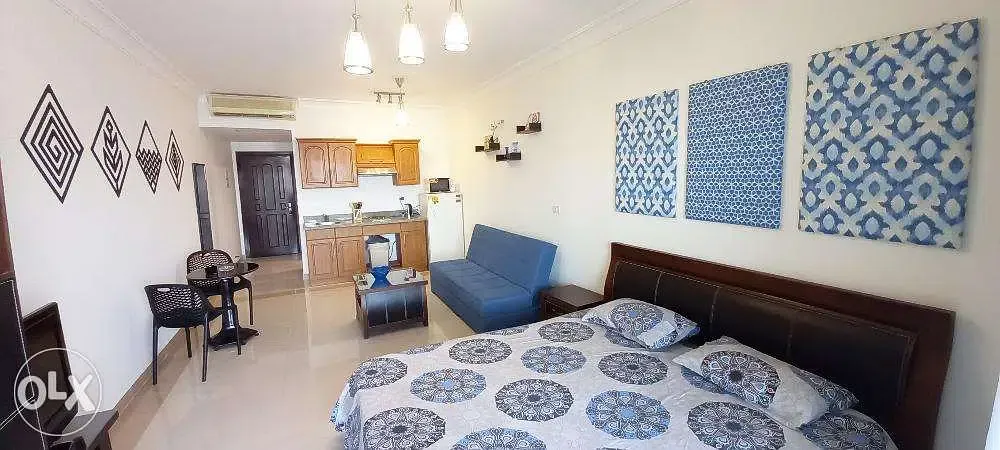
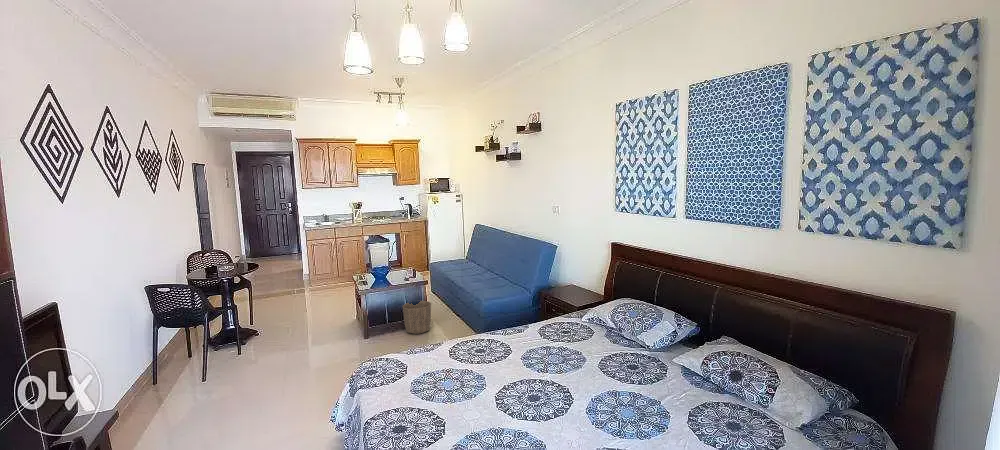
+ waste basket (417, 317)
